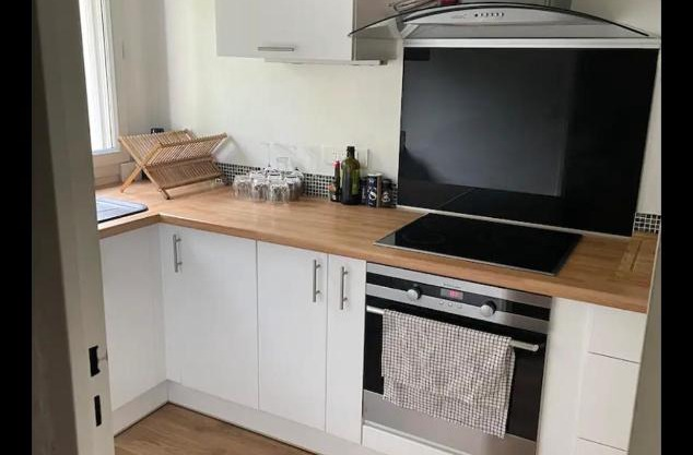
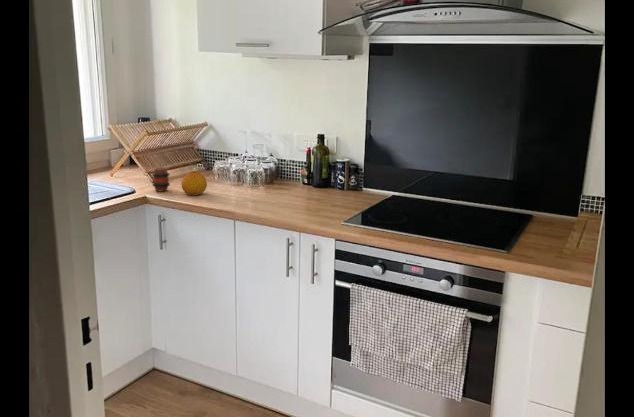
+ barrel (160, 179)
+ fruit (194, 182)
